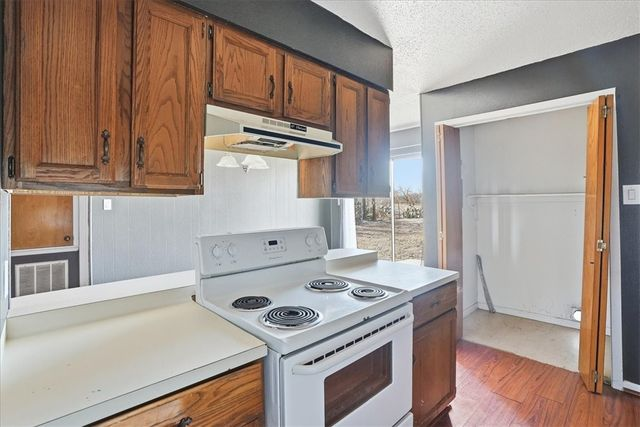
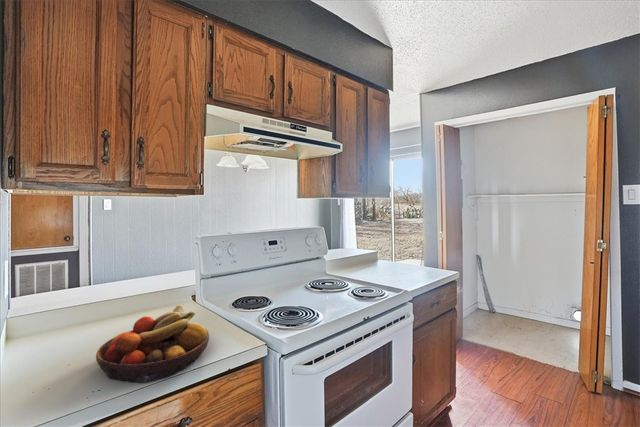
+ fruit bowl (156, 336)
